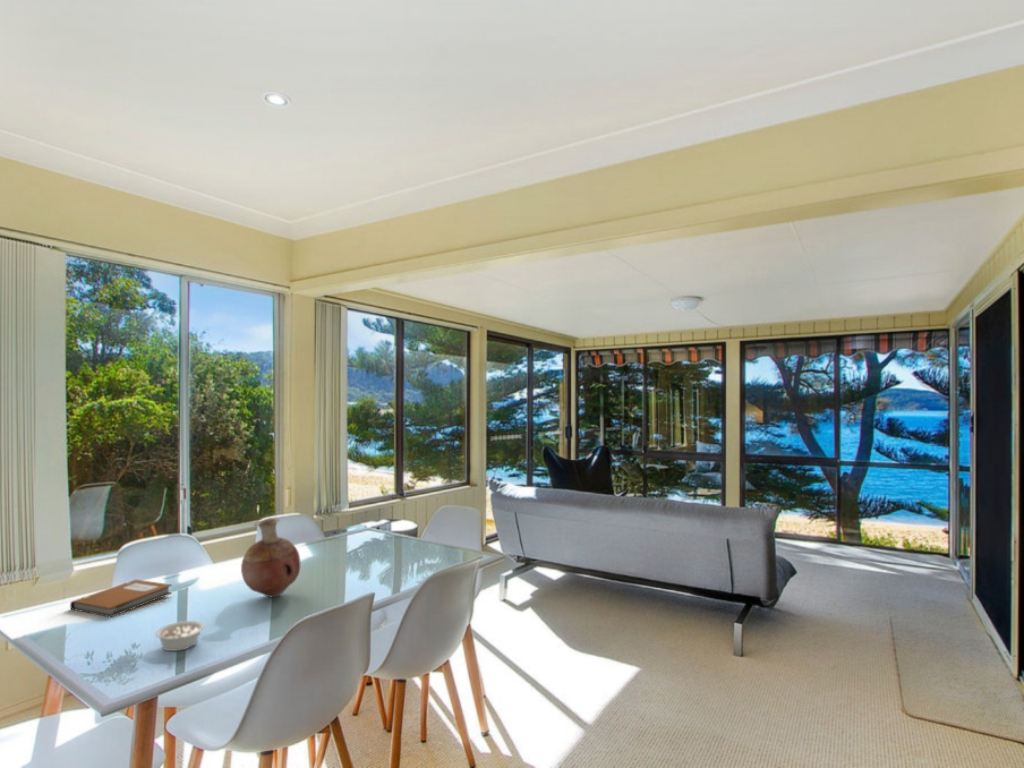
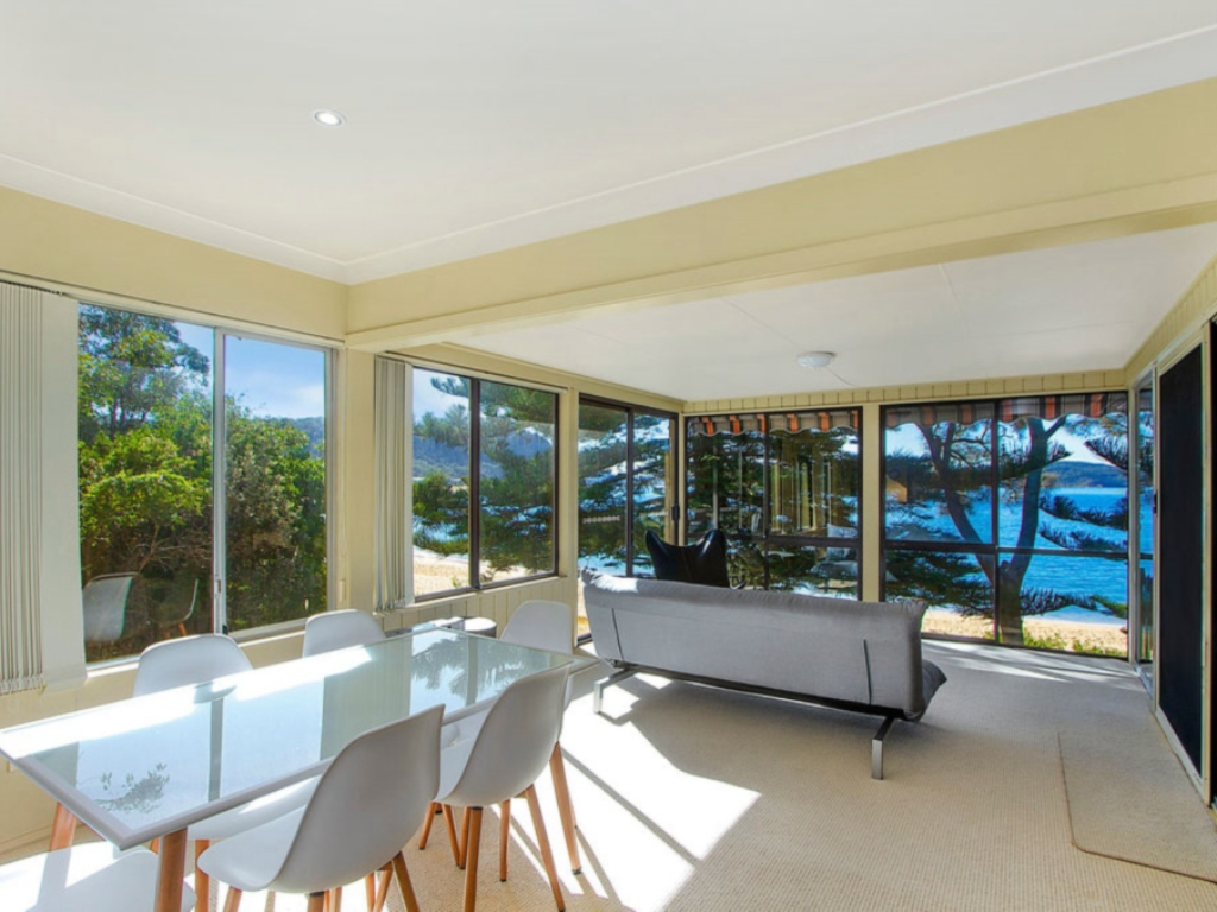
- vase (271, 557)
- legume (181, 635)
- notebook (124, 596)
